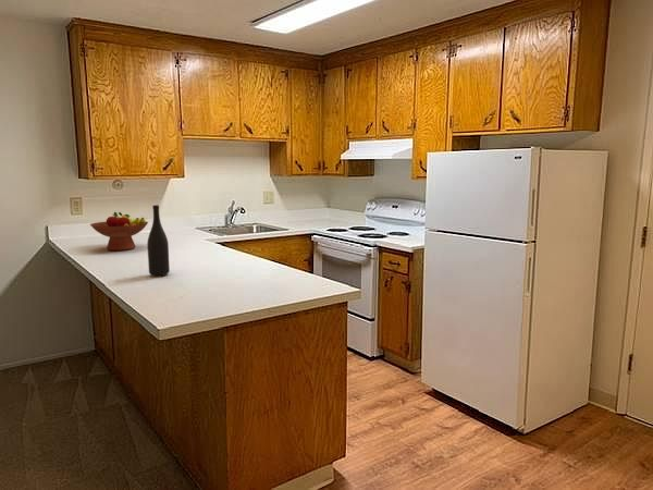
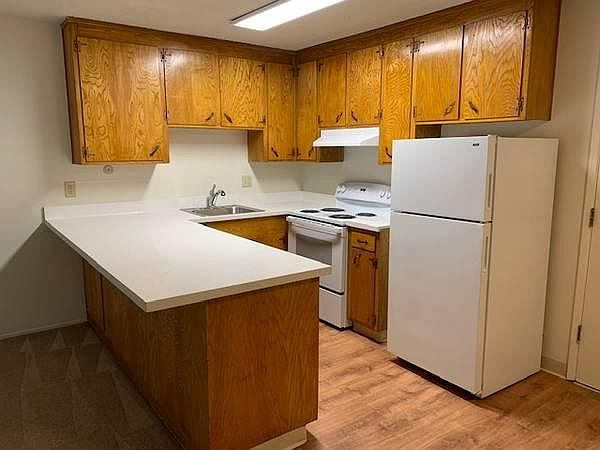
- fruit bowl (120, 231)
- wine bottle (157, 240)
